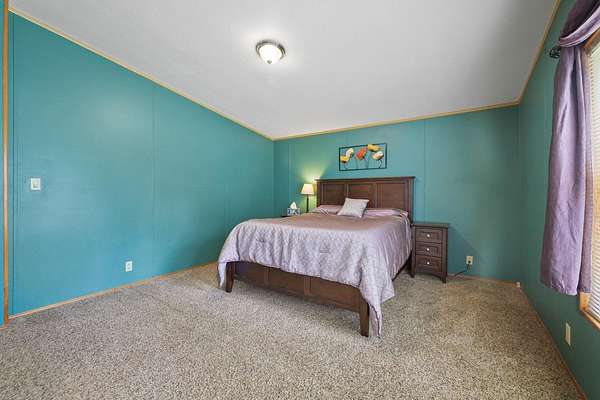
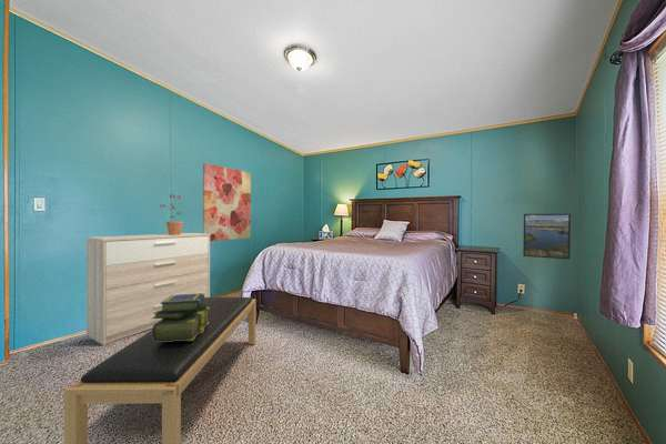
+ wall art (229, 203)
+ potted plant (172, 214)
+ bench (194, 353)
+ sideboard (157, 279)
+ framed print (545, 235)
+ stack of books (182, 313)
